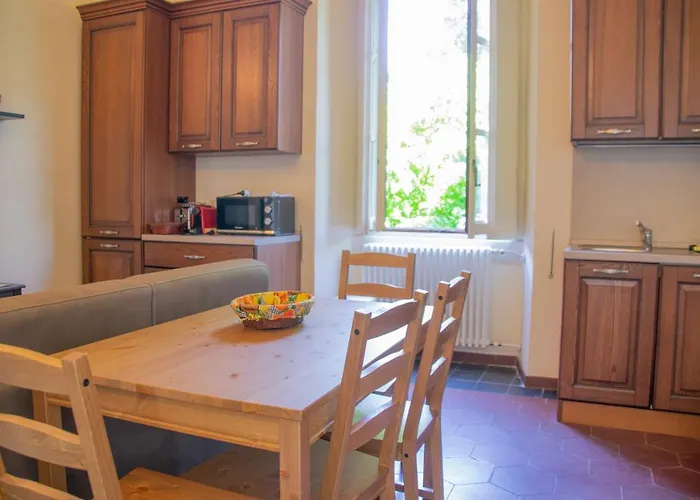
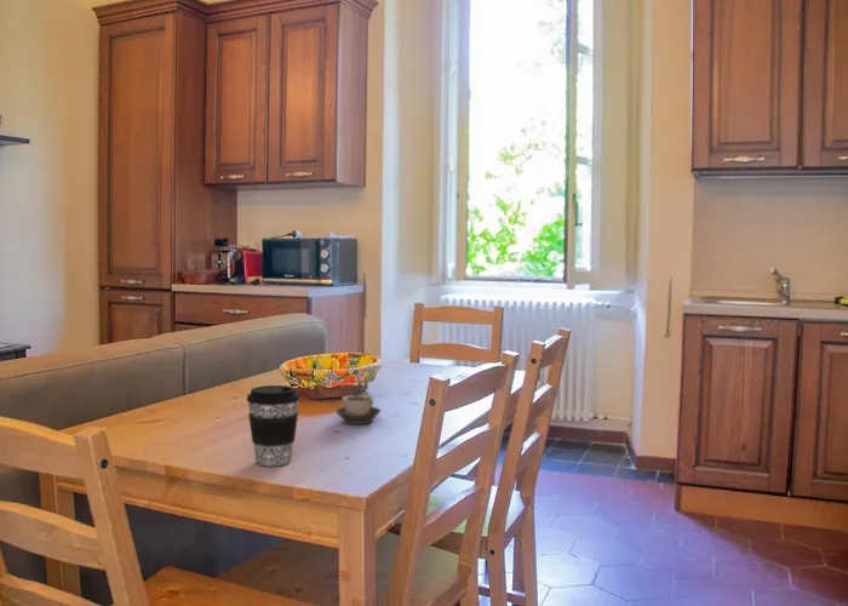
+ cup (357, 408)
+ coffee cup (273, 424)
